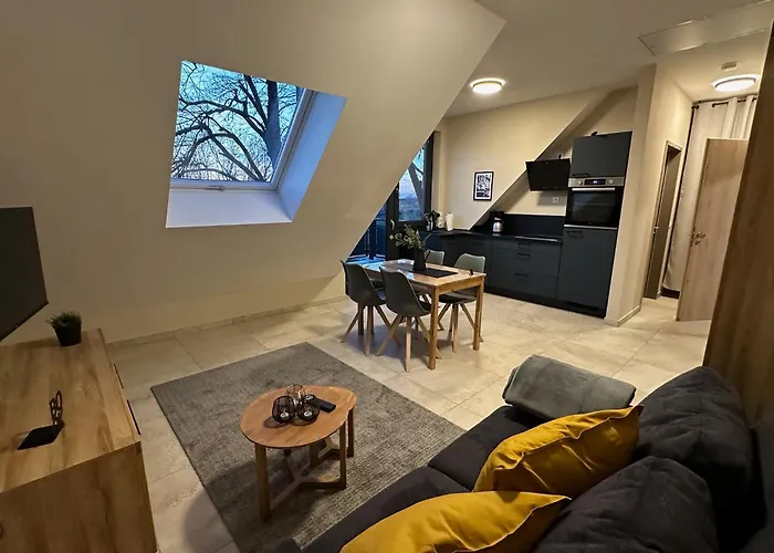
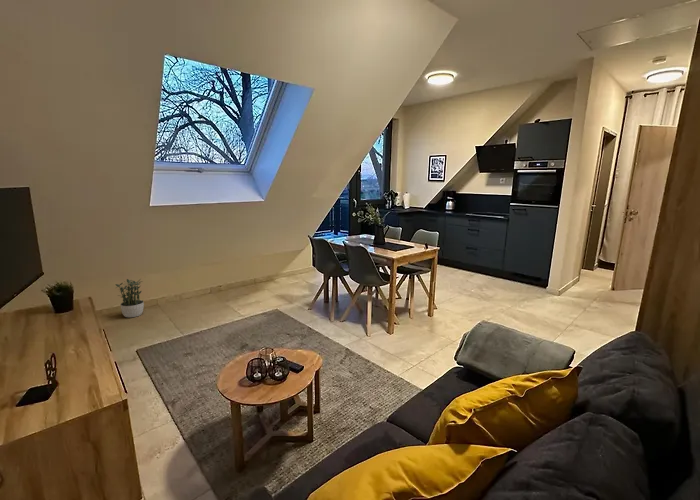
+ potted plant (129, 296)
